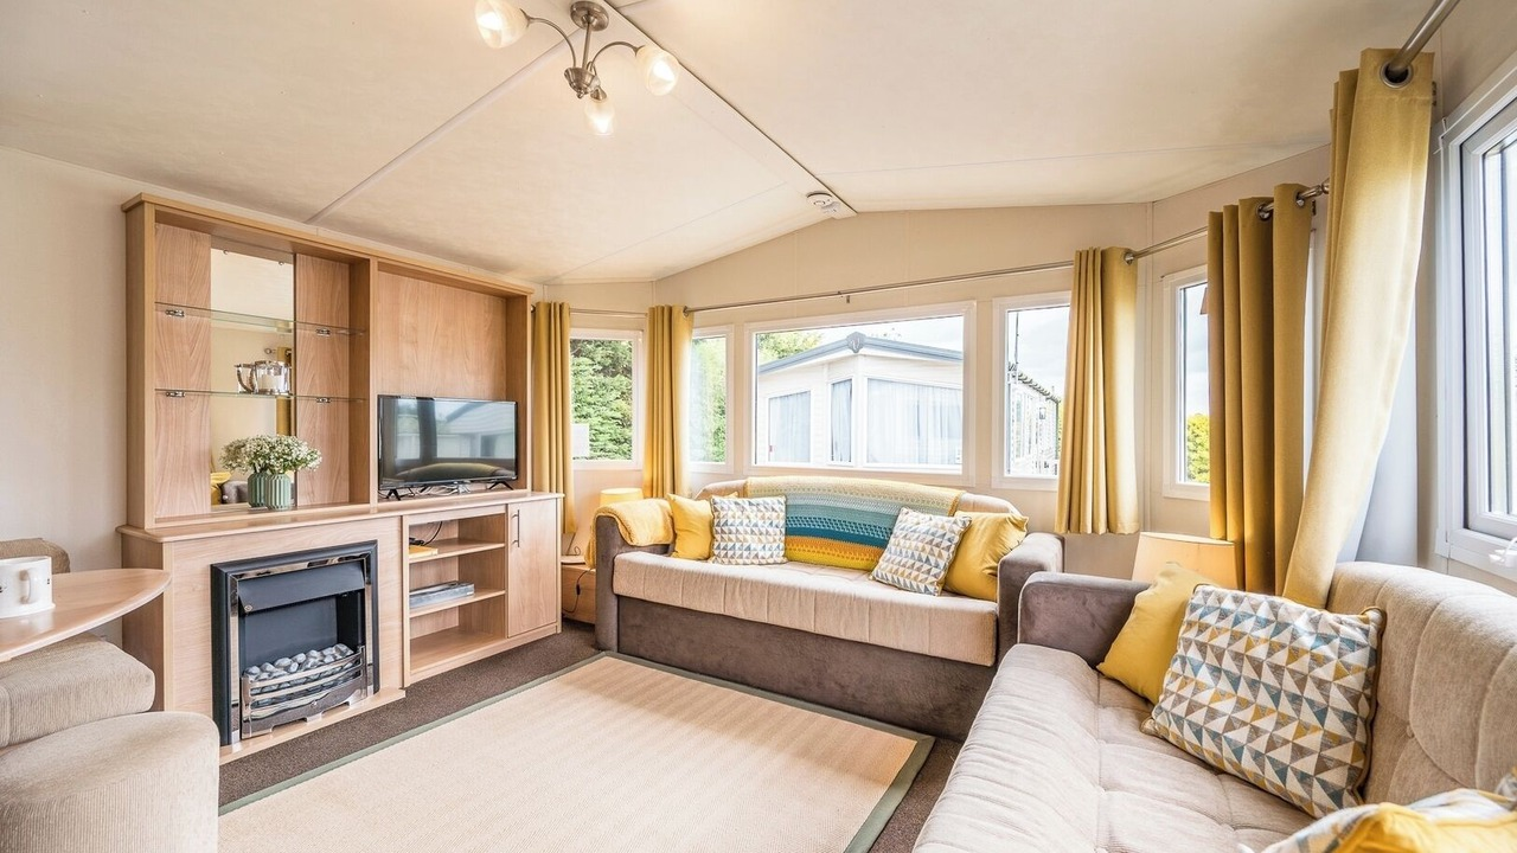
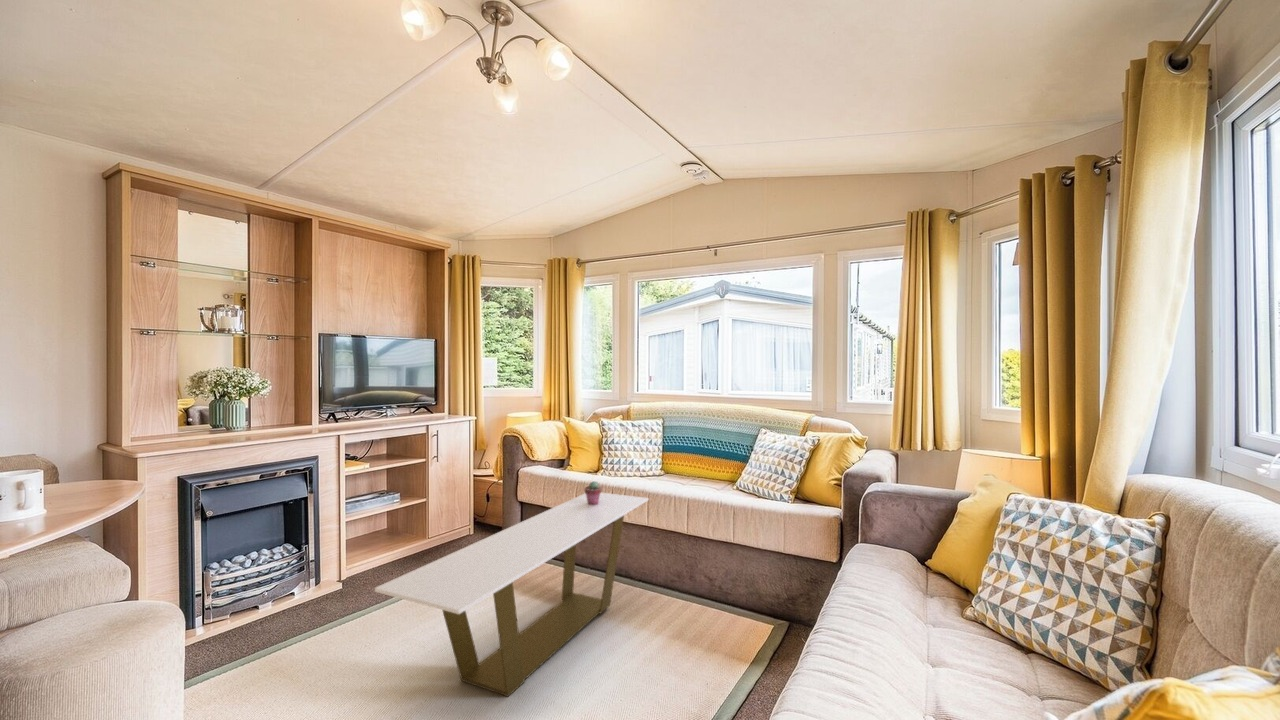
+ coffee table (562, 586)
+ potted succulent (593, 491)
